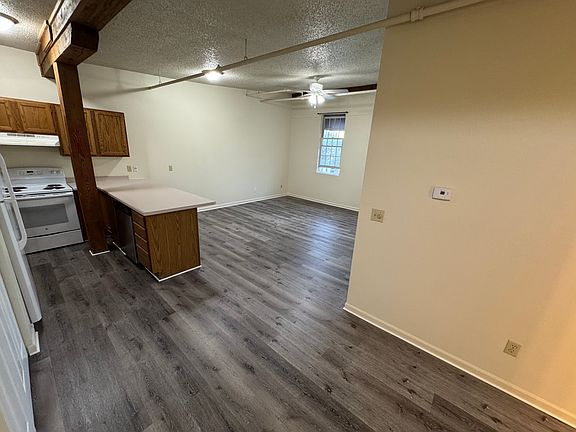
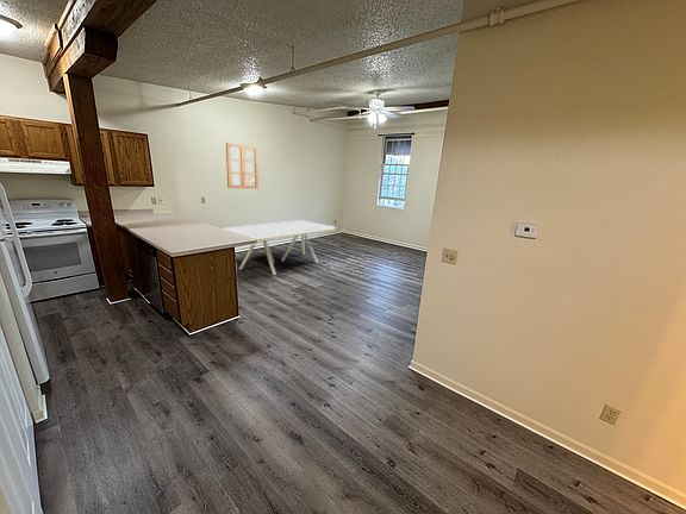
+ picture frame (243, 167)
+ dining table (287, 249)
